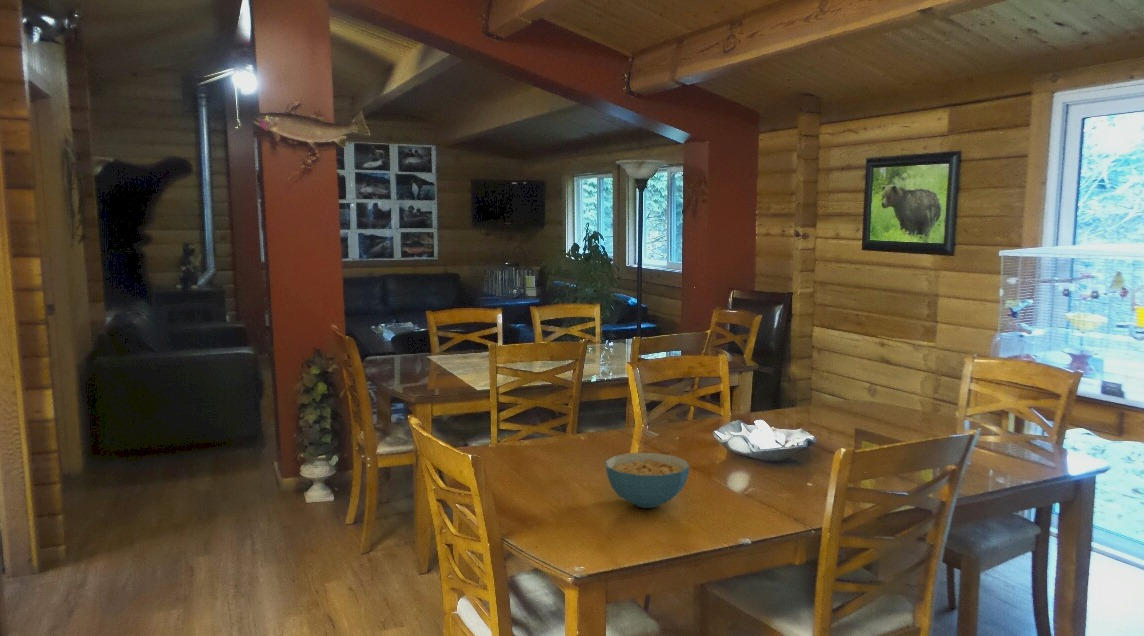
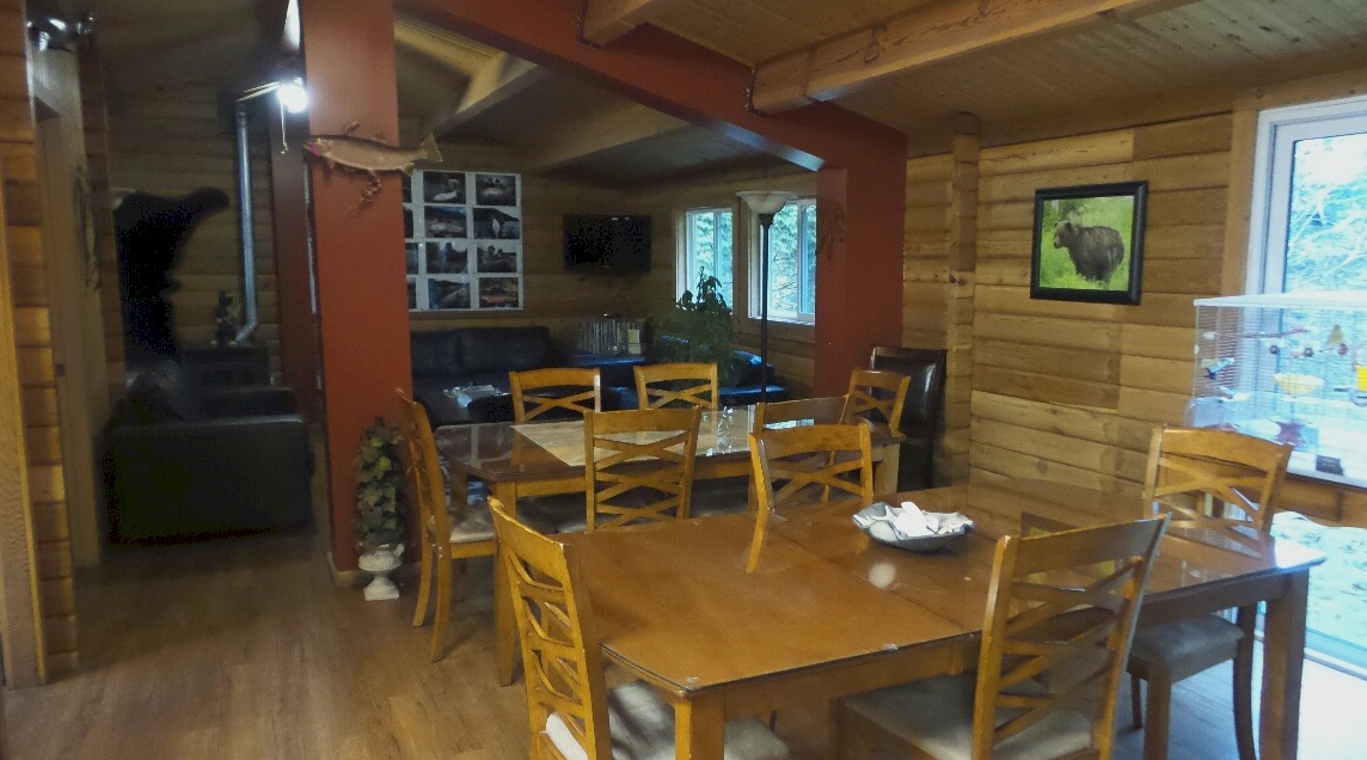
- cereal bowl (646, 483)
